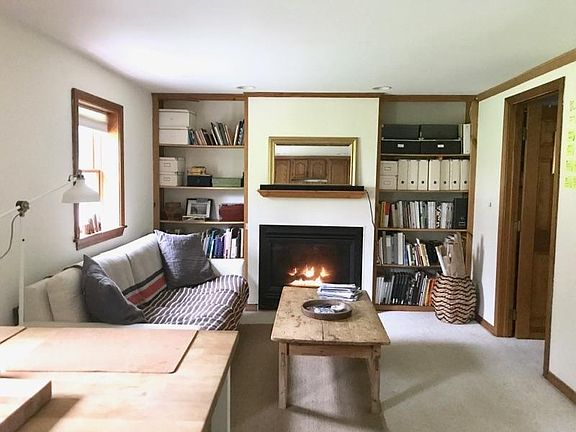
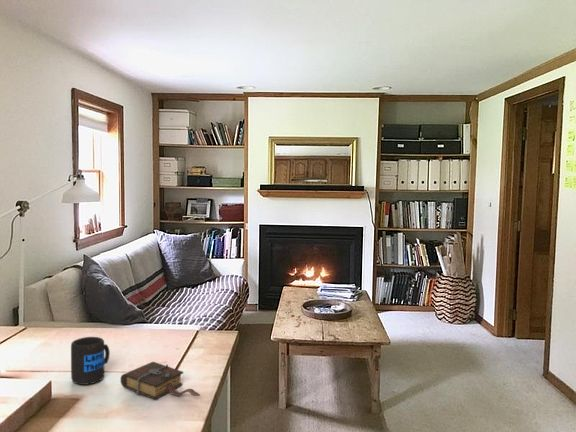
+ book (166, 382)
+ mug (92, 358)
